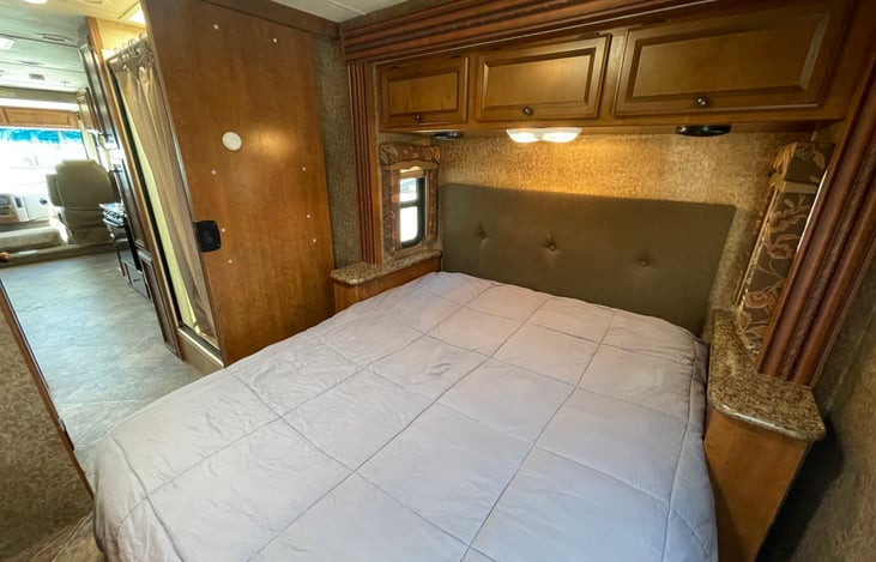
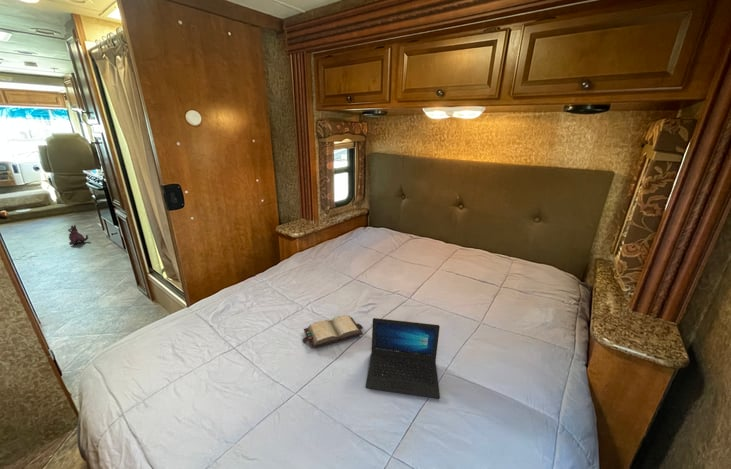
+ hardback book (333, 329)
+ plush toy (77, 233)
+ laptop (403, 355)
